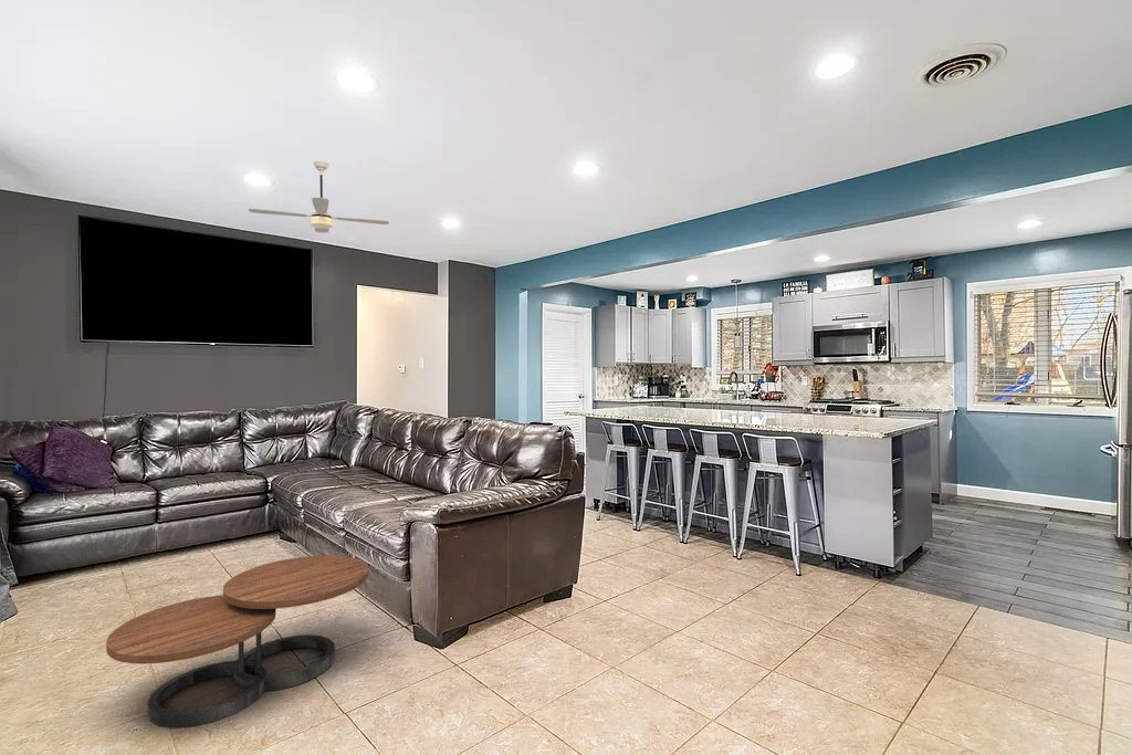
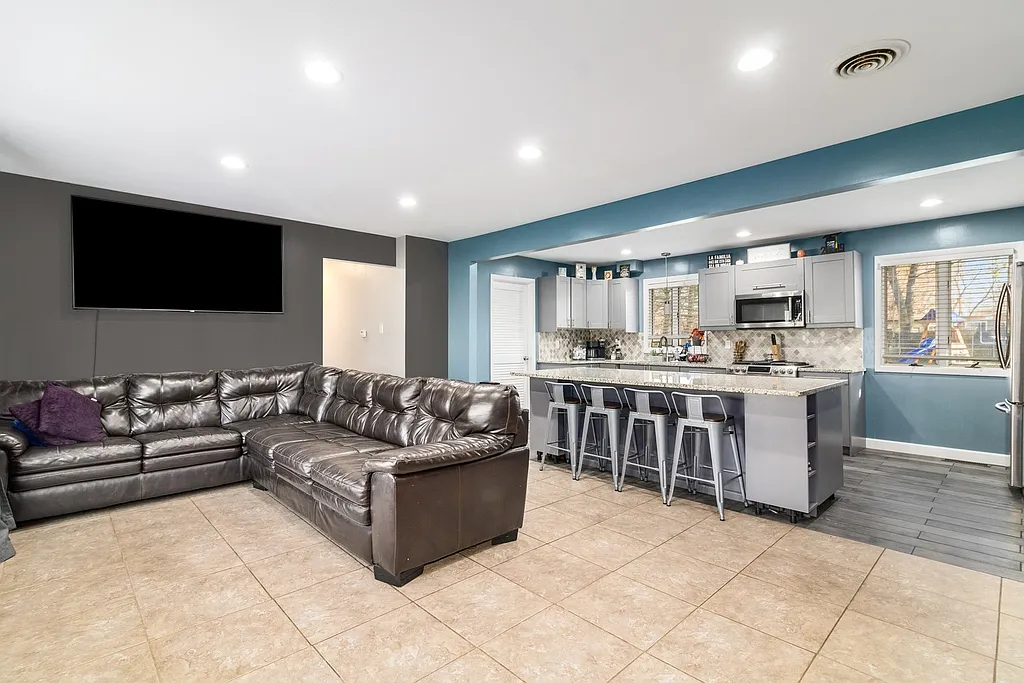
- ceiling fan (321, 195)
- coffee table (254, 633)
